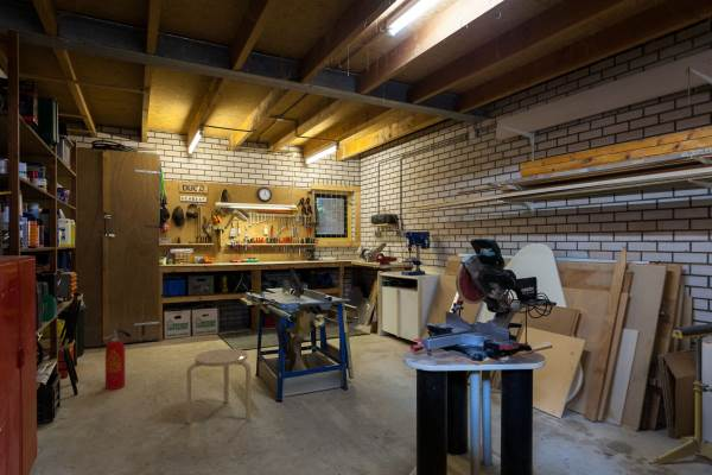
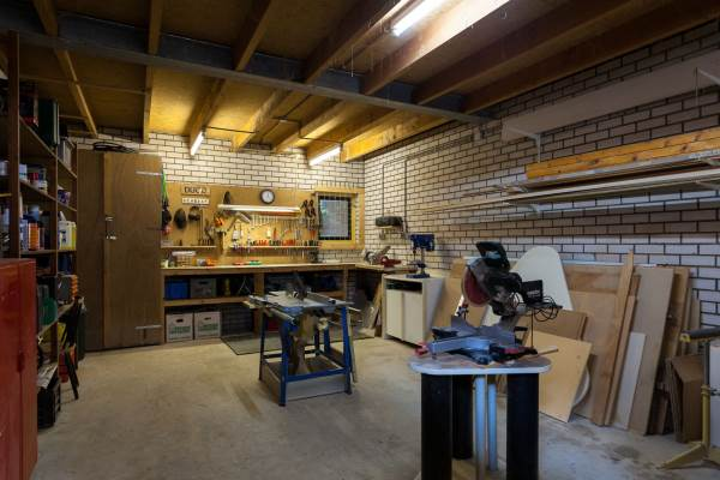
- stool (224, 385)
- fire extinguisher (116, 357)
